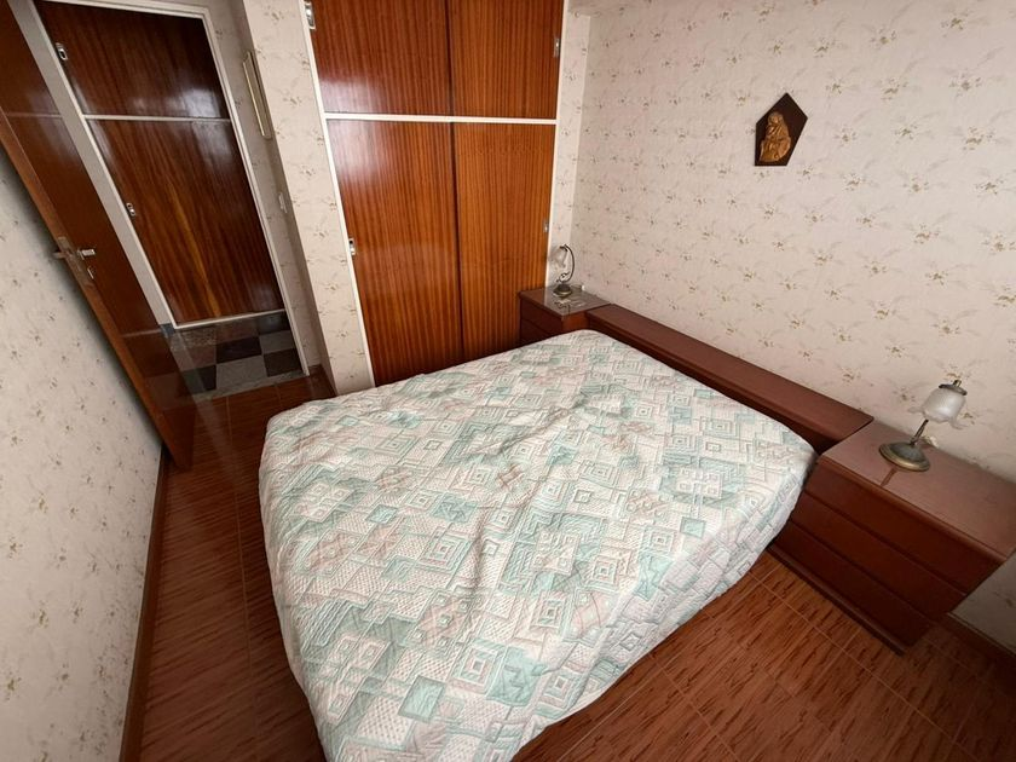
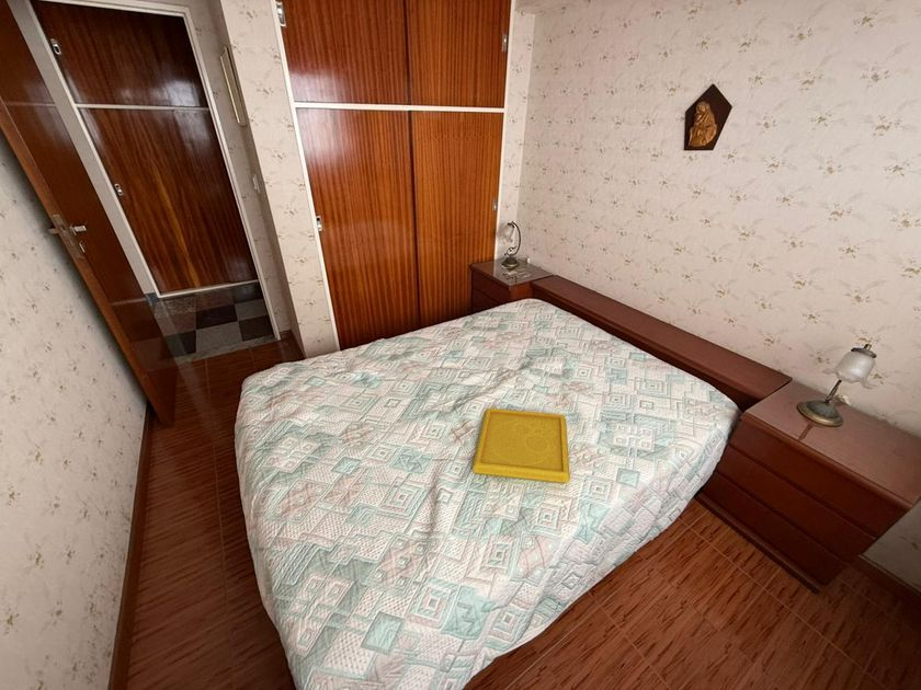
+ serving tray (522, 441)
